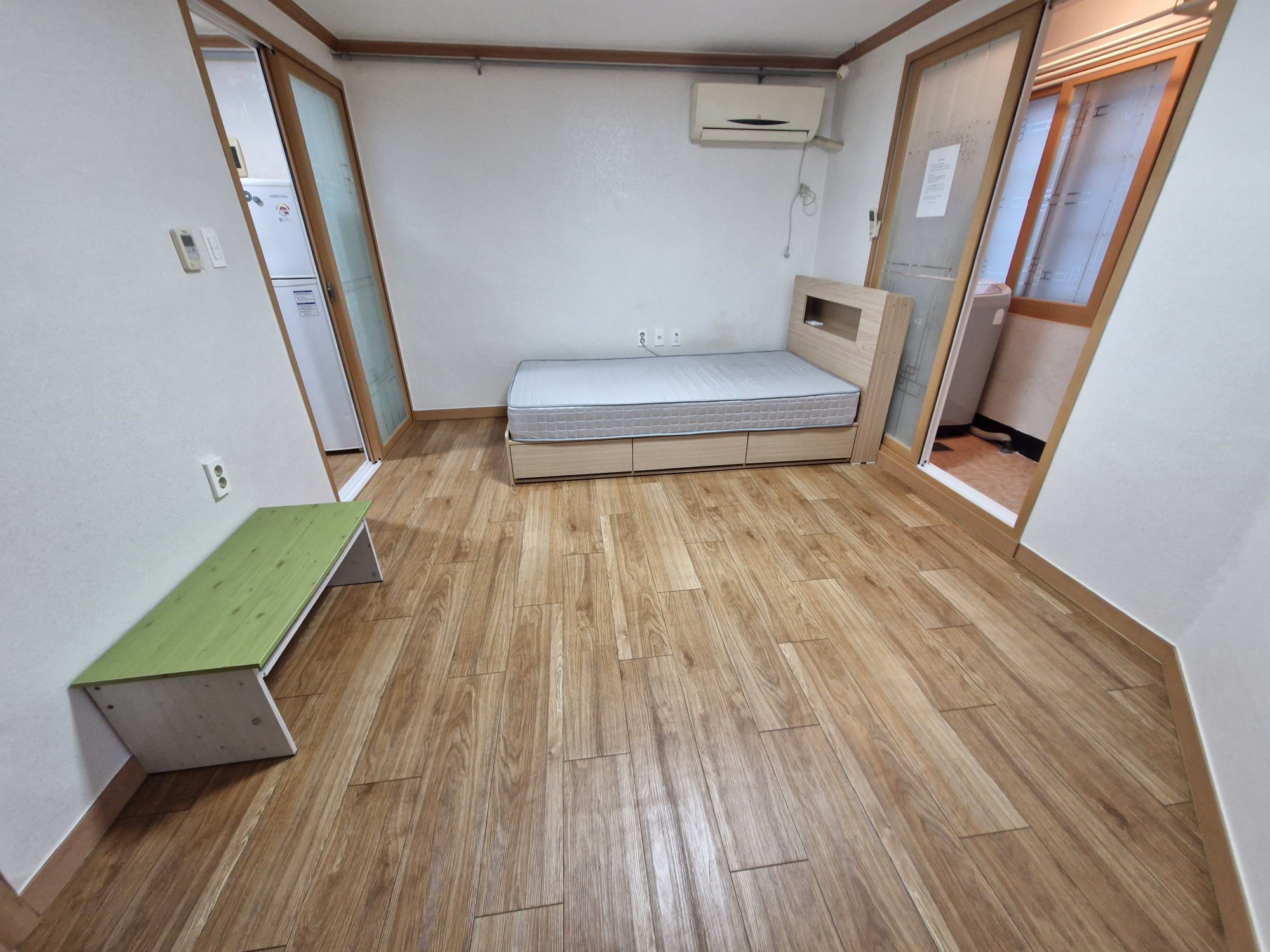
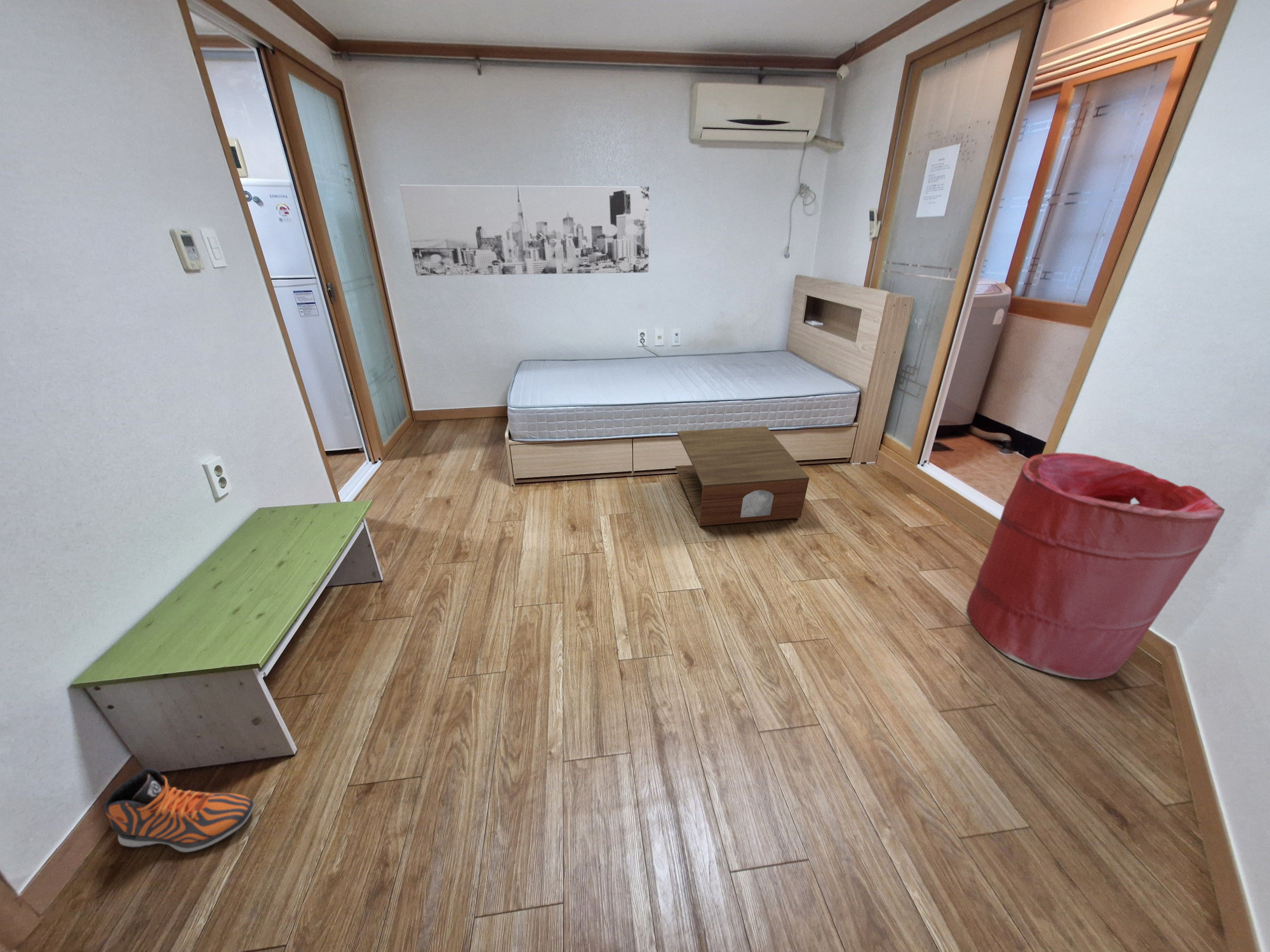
+ sneaker (173, 807)
+ wall art (532, 231)
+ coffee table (735, 472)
+ laundry hamper (1078, 559)
